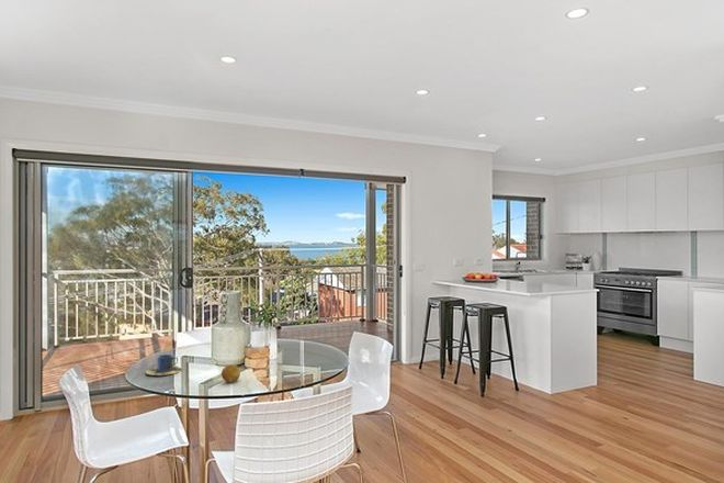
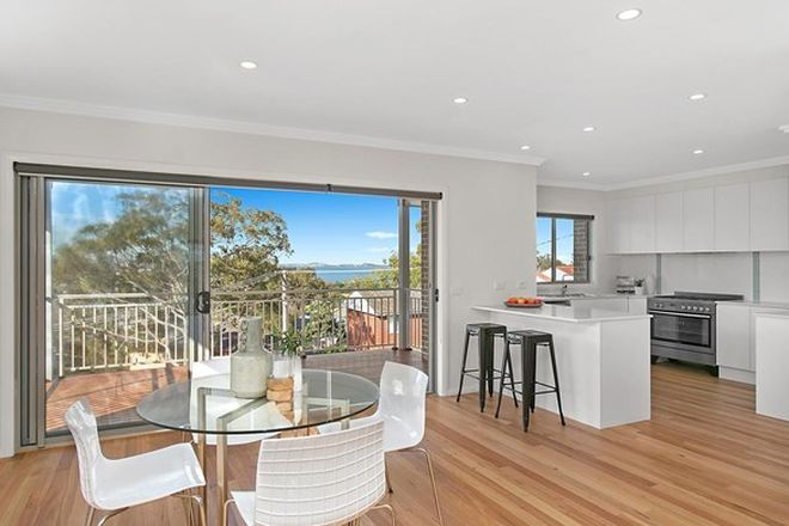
- cup (165, 362)
- fruit (230, 373)
